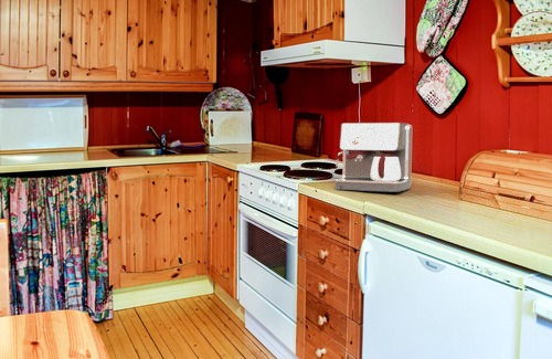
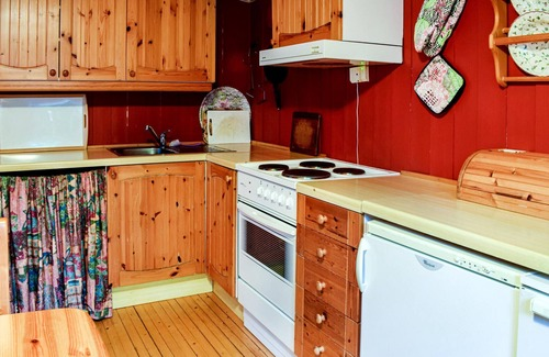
- coffee maker (373, 156)
